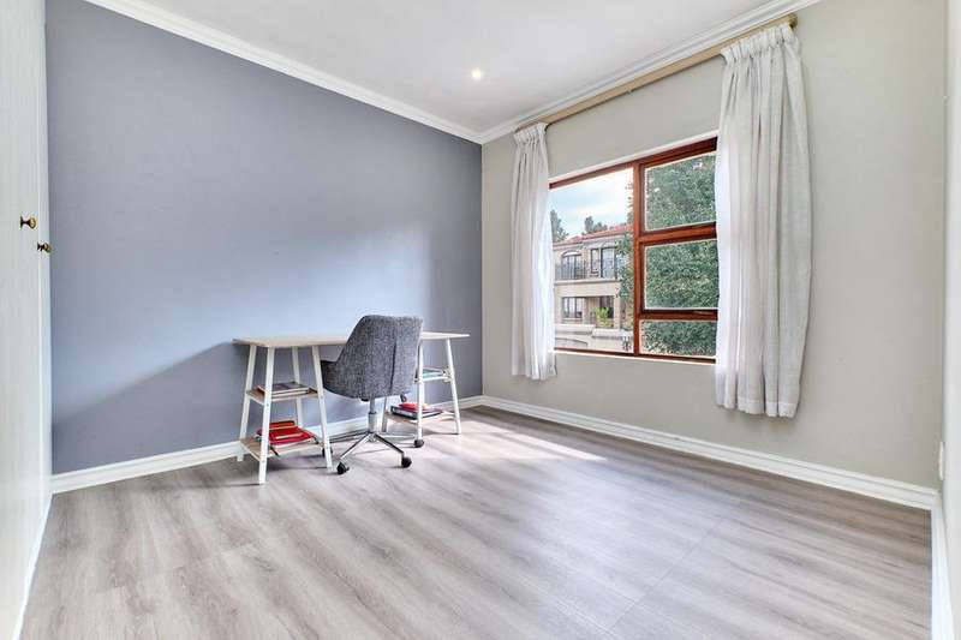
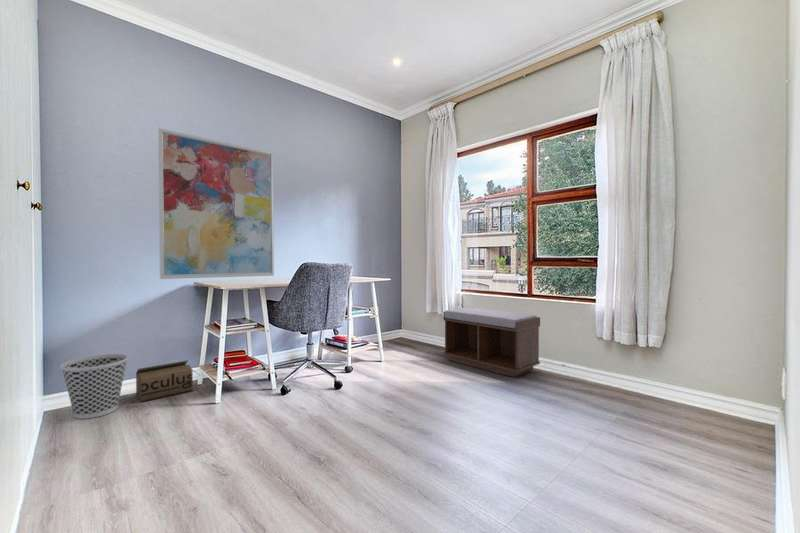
+ cardboard box (170, 377)
+ wall art (221, 209)
+ bench (489, 338)
+ wastebasket (96, 386)
